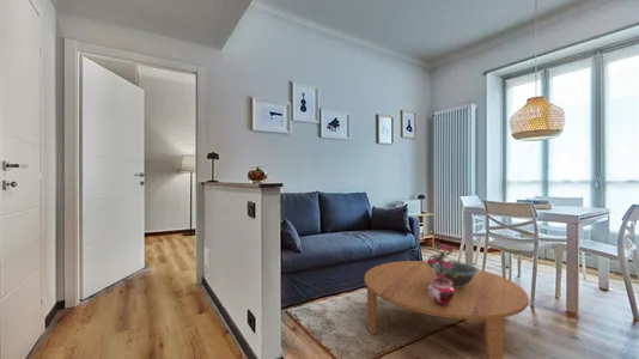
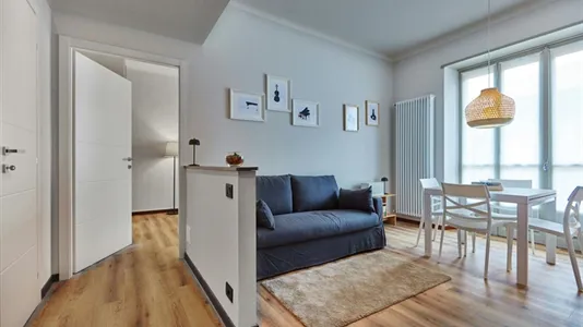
- coffee table (436, 304)
- decorative bowl (452, 275)
- potted plant (443, 272)
